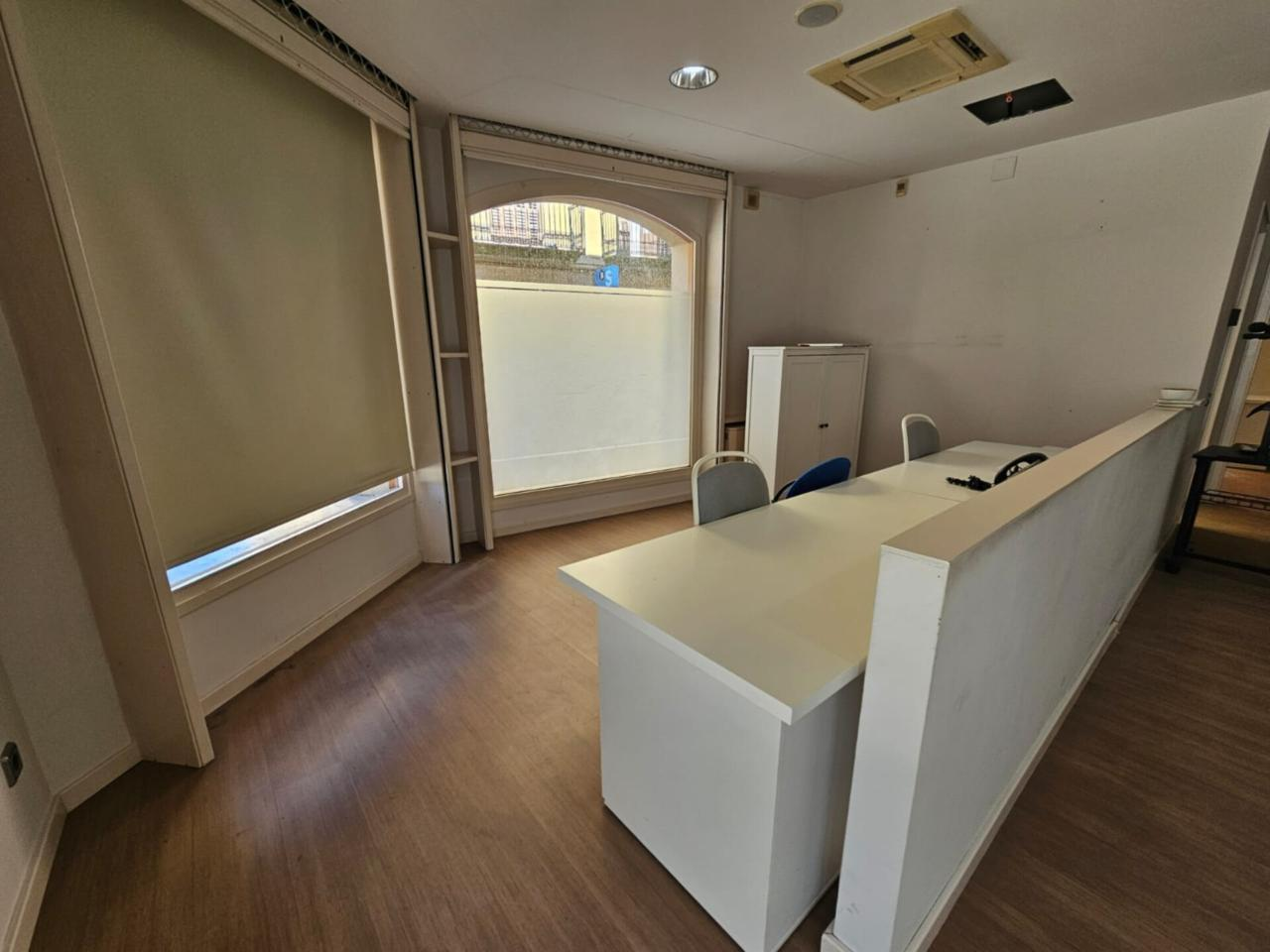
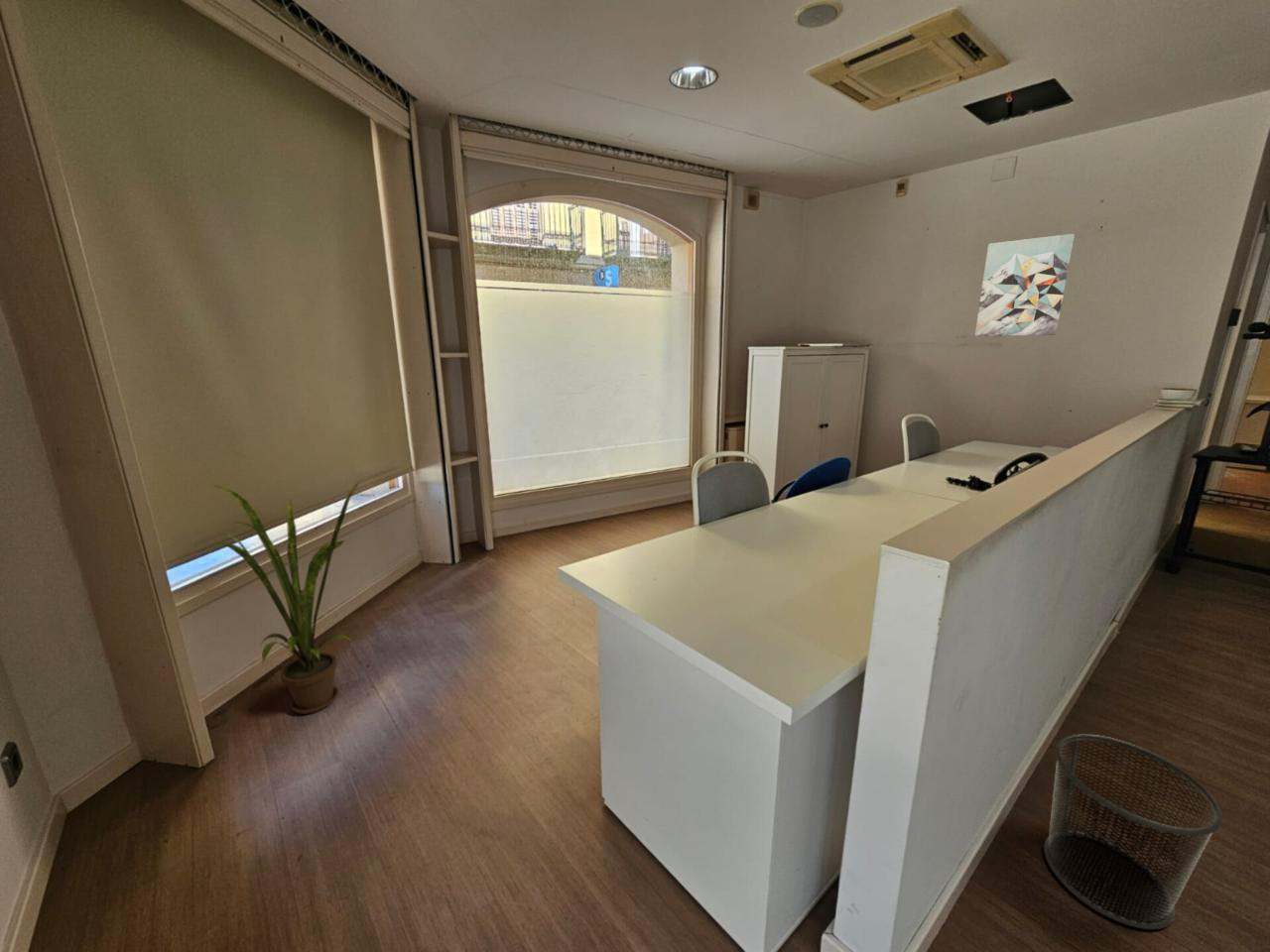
+ wall art (1021, 289)
+ house plant (282, 603)
+ waste bin (1118, 828)
